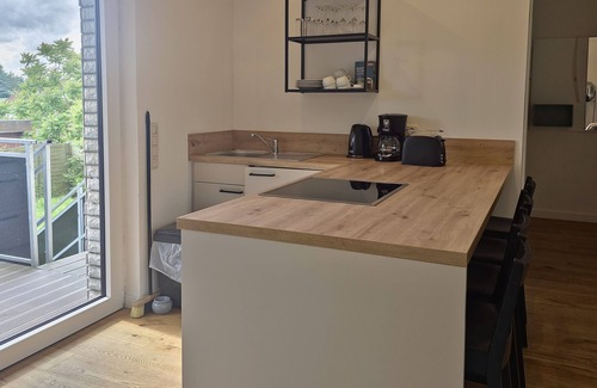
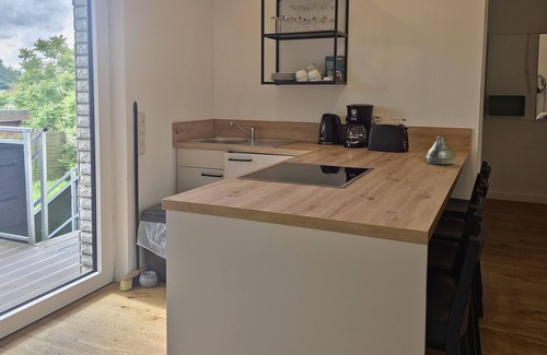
+ teapot (442, 150)
